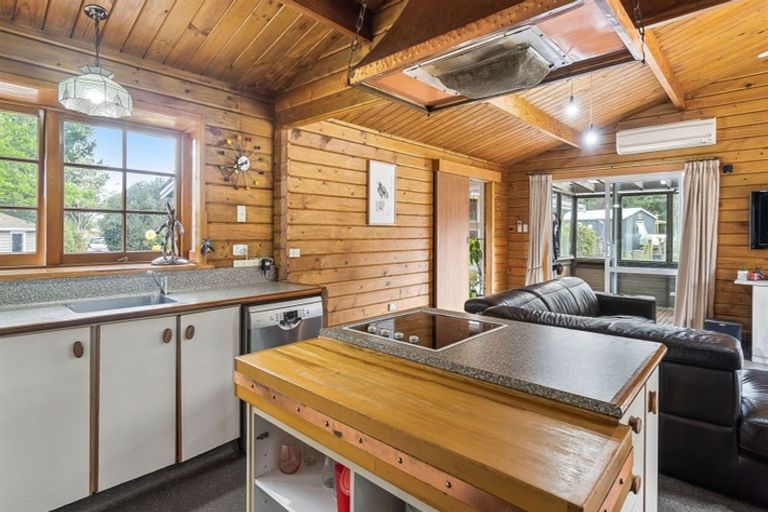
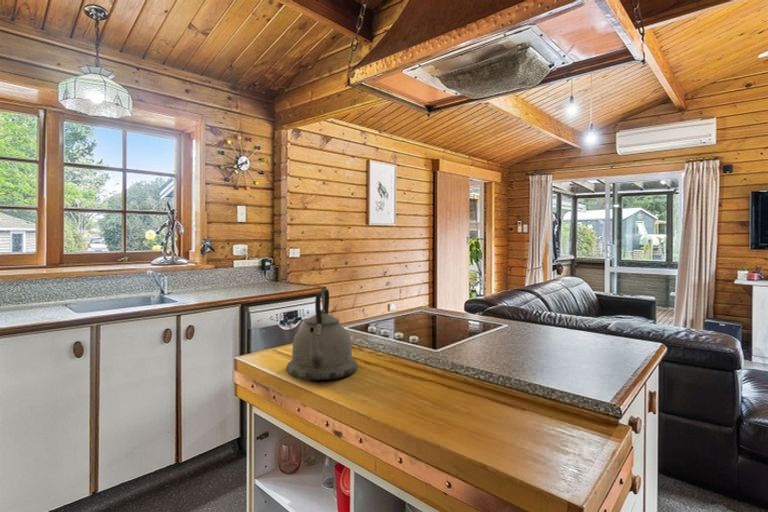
+ kettle (323, 330)
